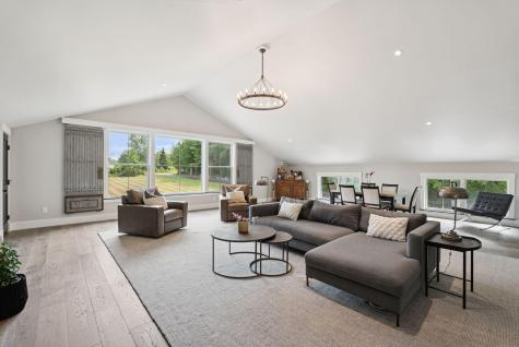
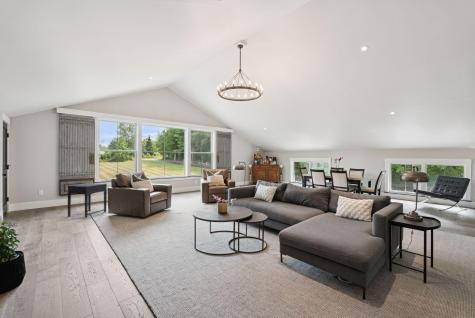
+ side table (87, 199)
